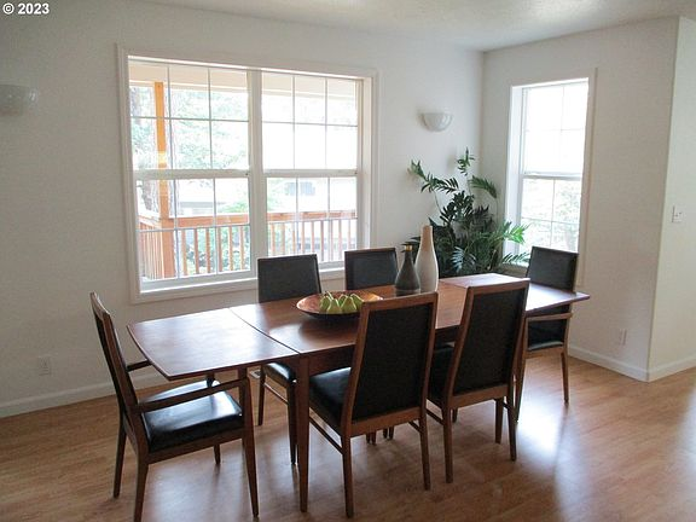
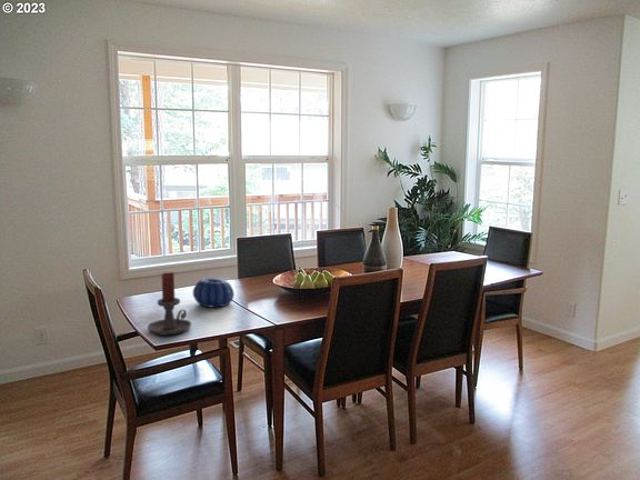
+ decorative bowl (213, 291)
+ candle holder (171, 299)
